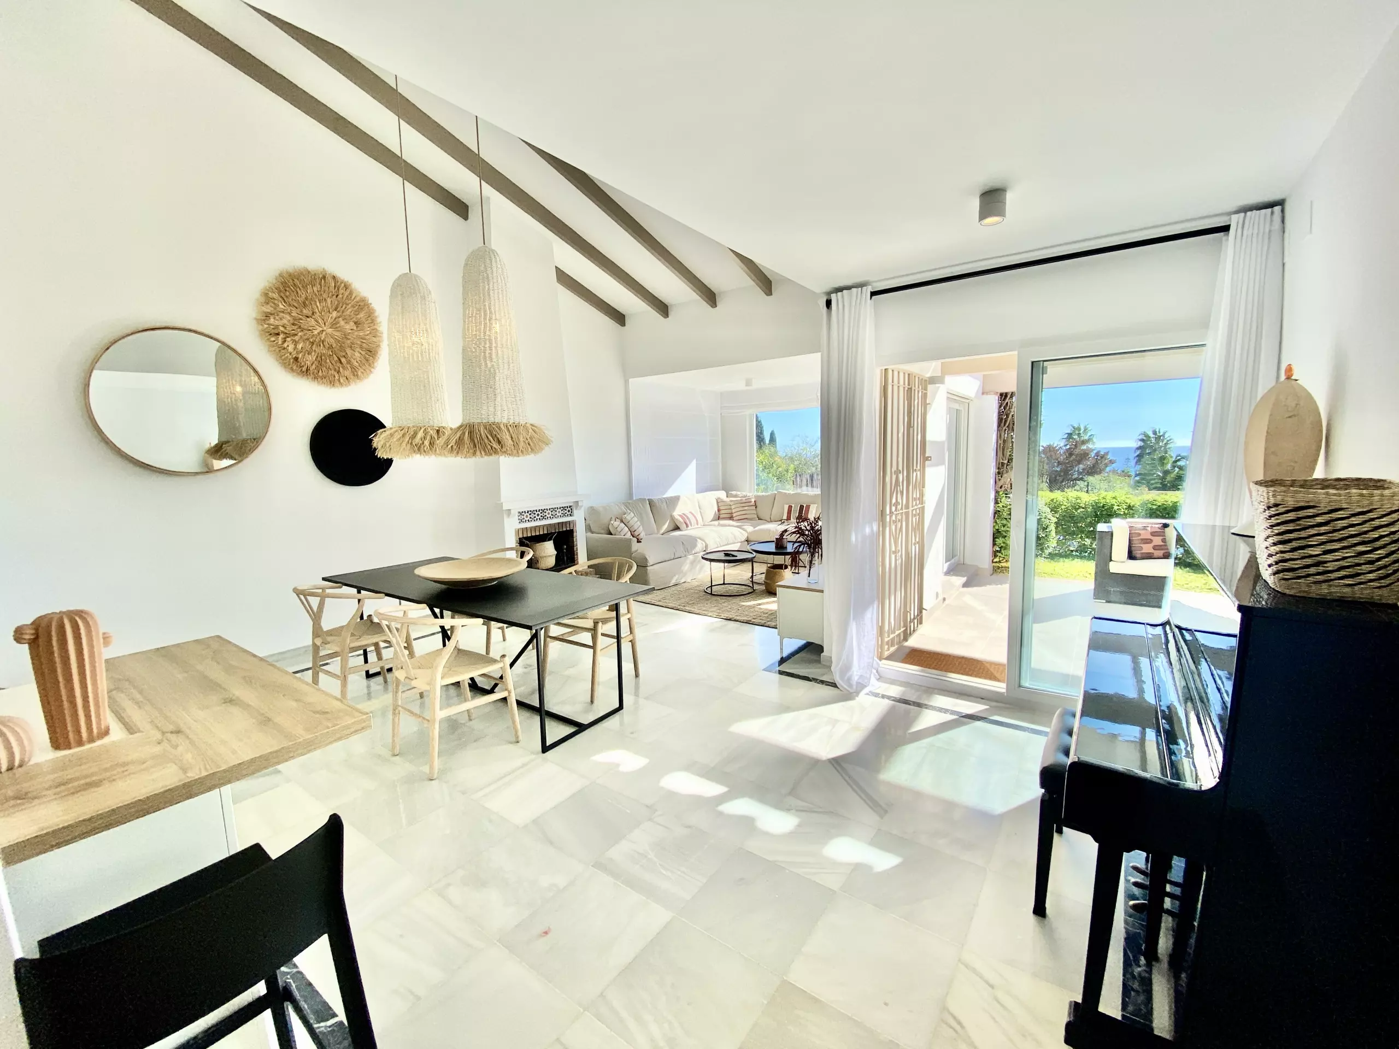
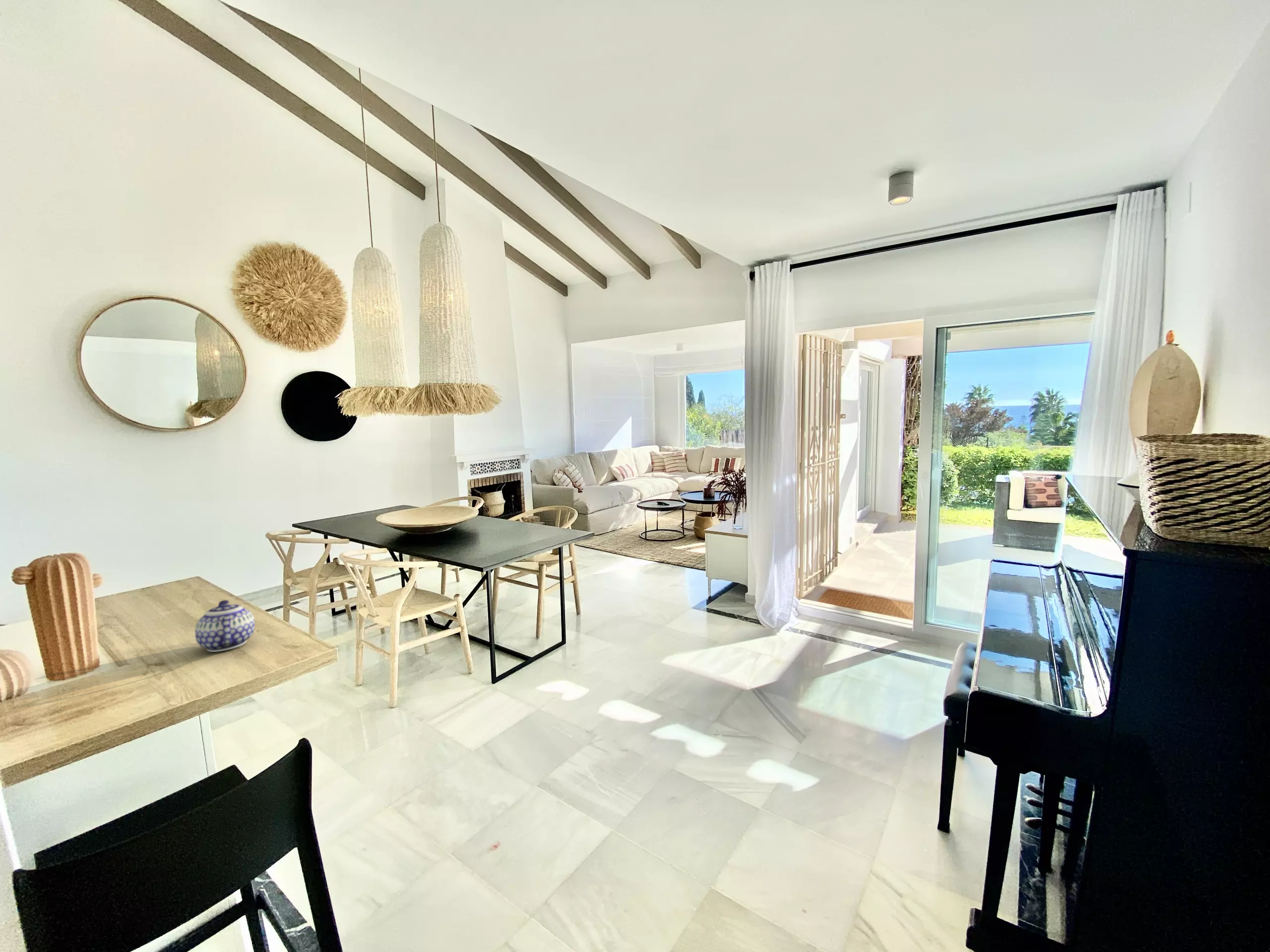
+ teapot (225, 623)
